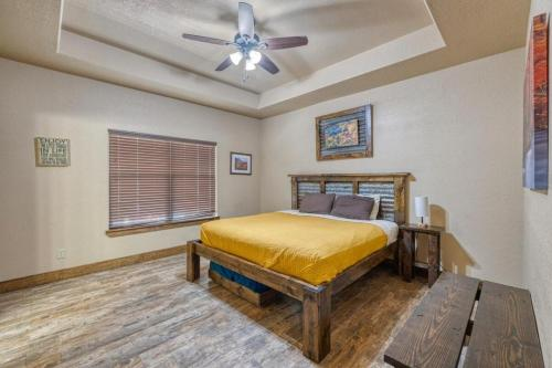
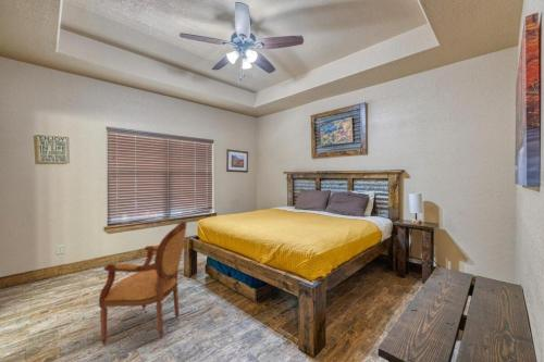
+ armchair (151, 273)
